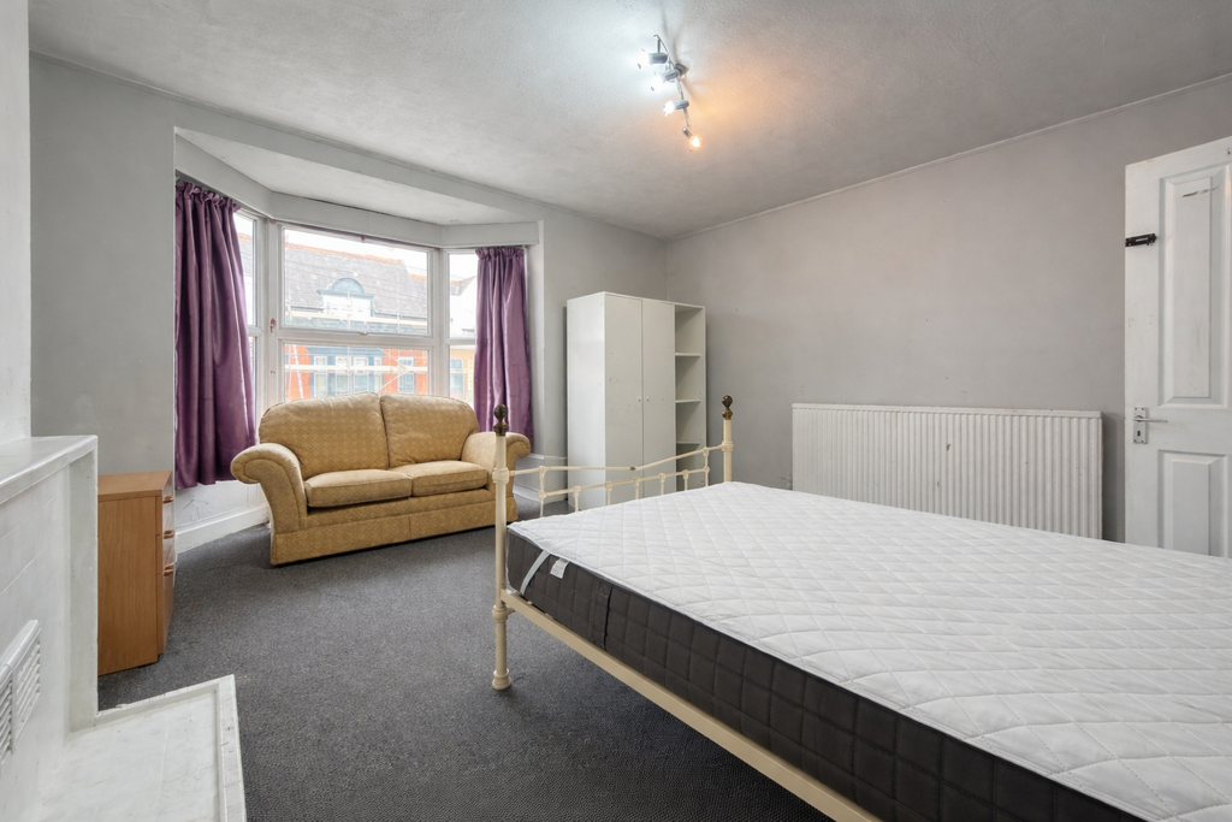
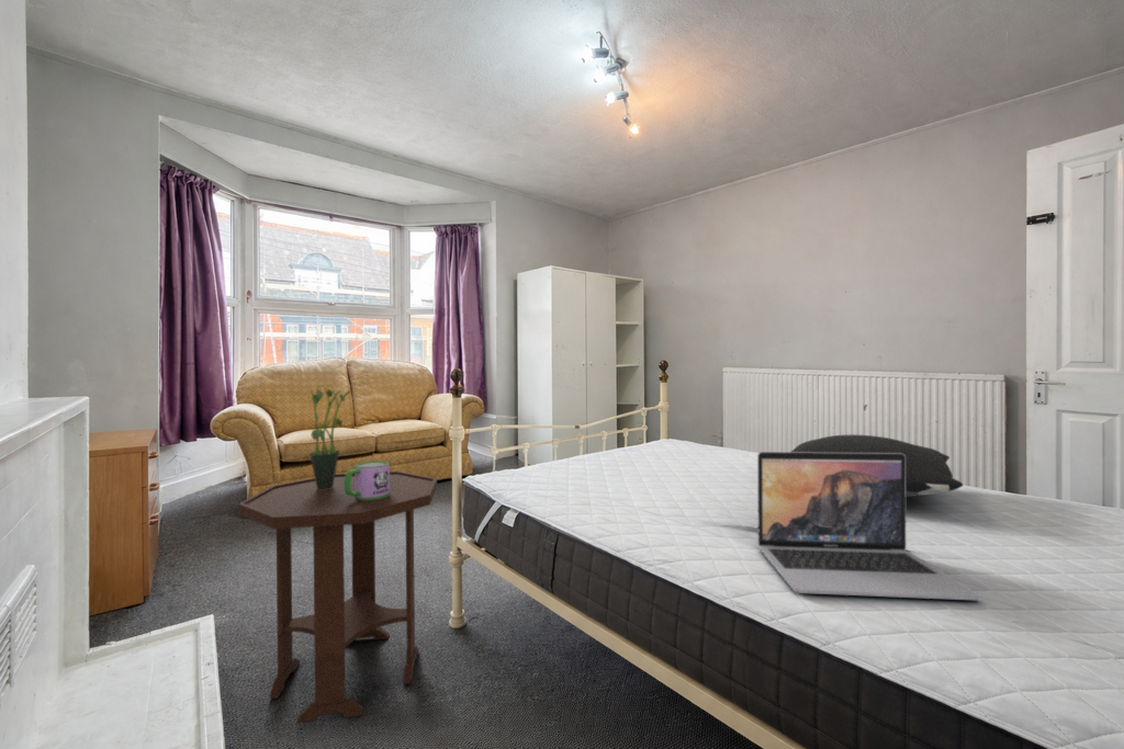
+ laptop (855, 517)
+ mug (367, 478)
+ side table (352, 581)
+ pillow (866, 452)
+ potted plant (330, 433)
